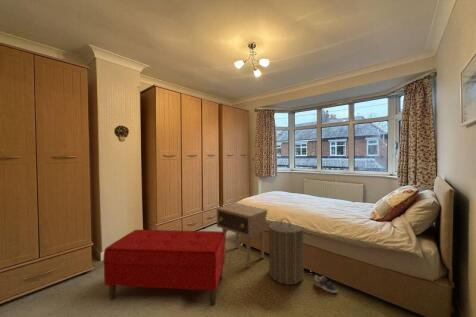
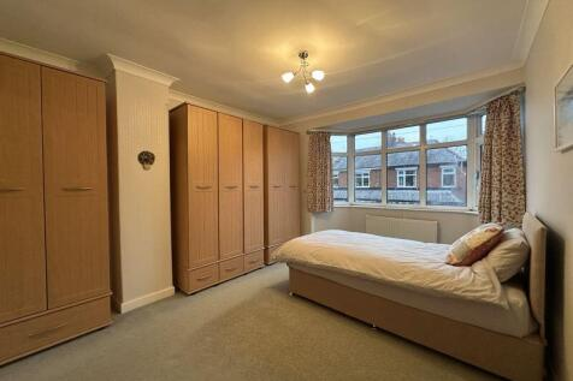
- bench (170, 263)
- side table (241, 232)
- sneaker (325, 283)
- laundry hamper (285, 246)
